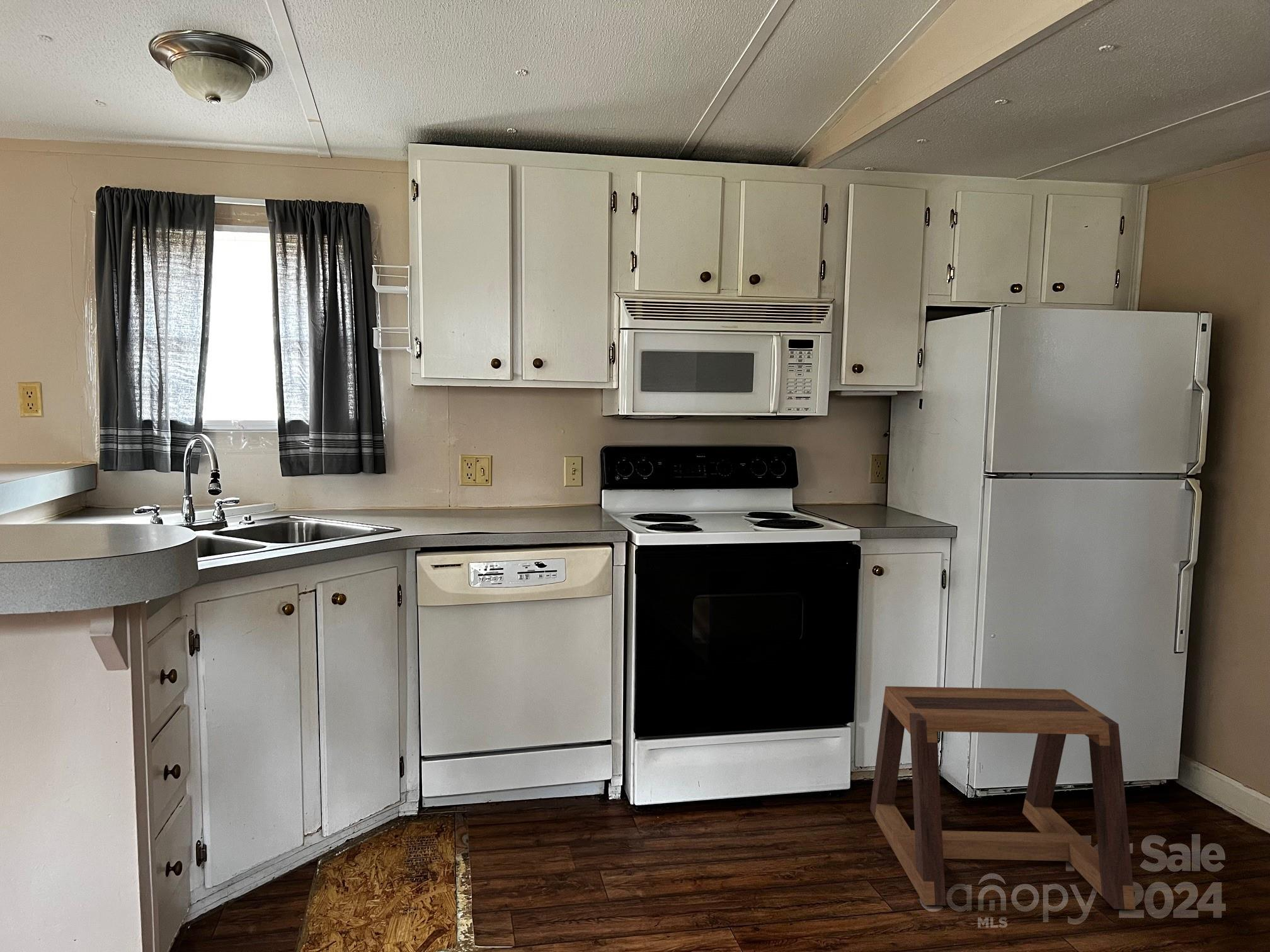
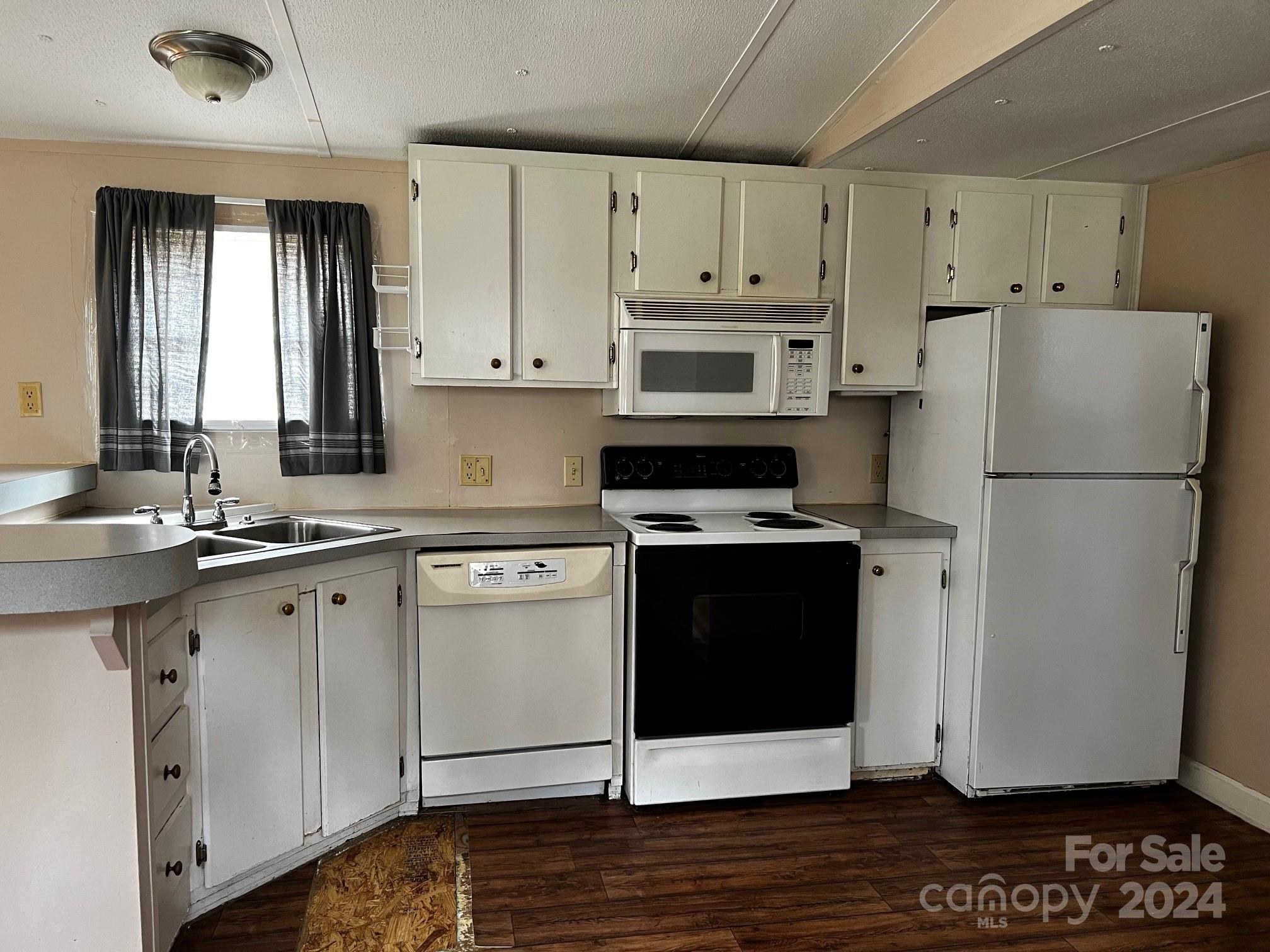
- stool (1027, 785)
